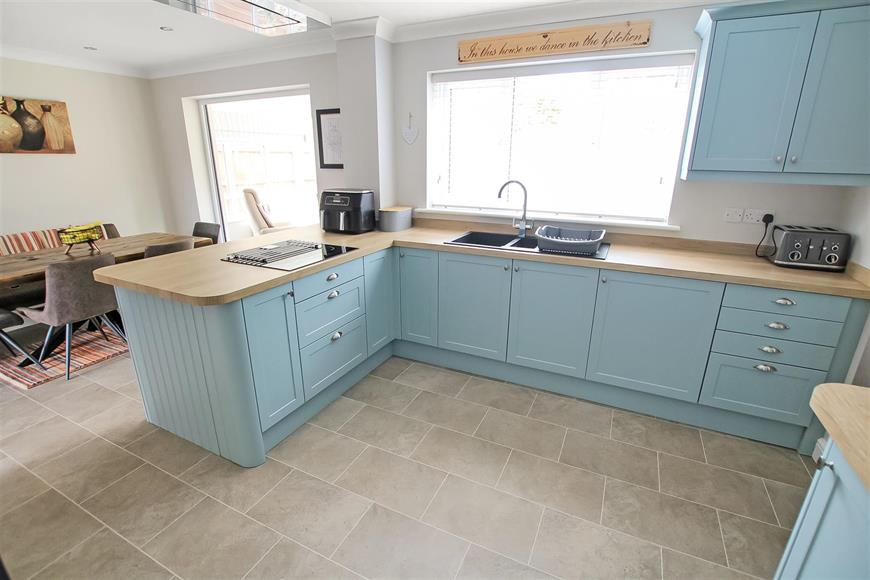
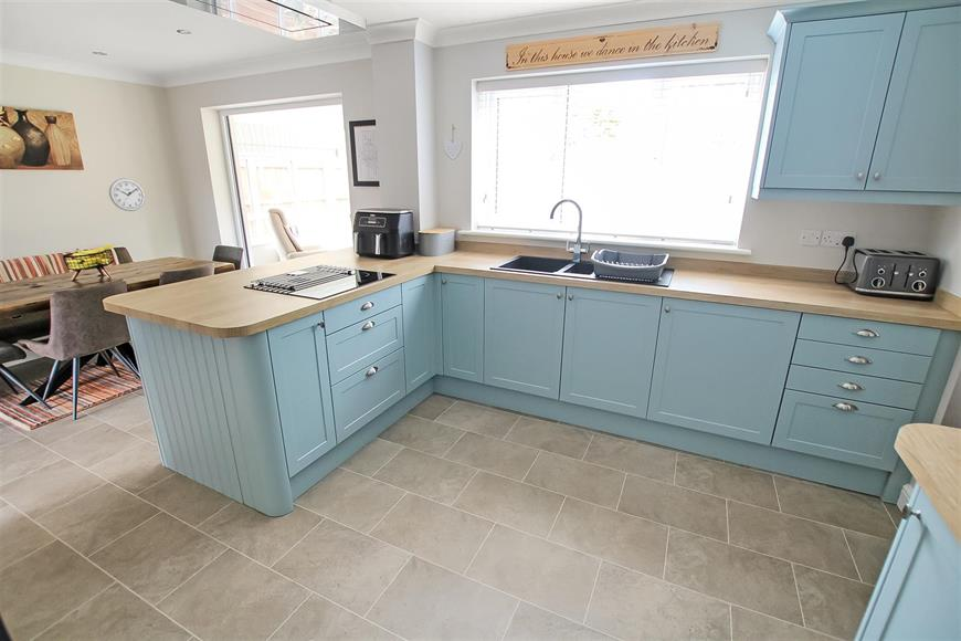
+ wall clock (127, 195)
